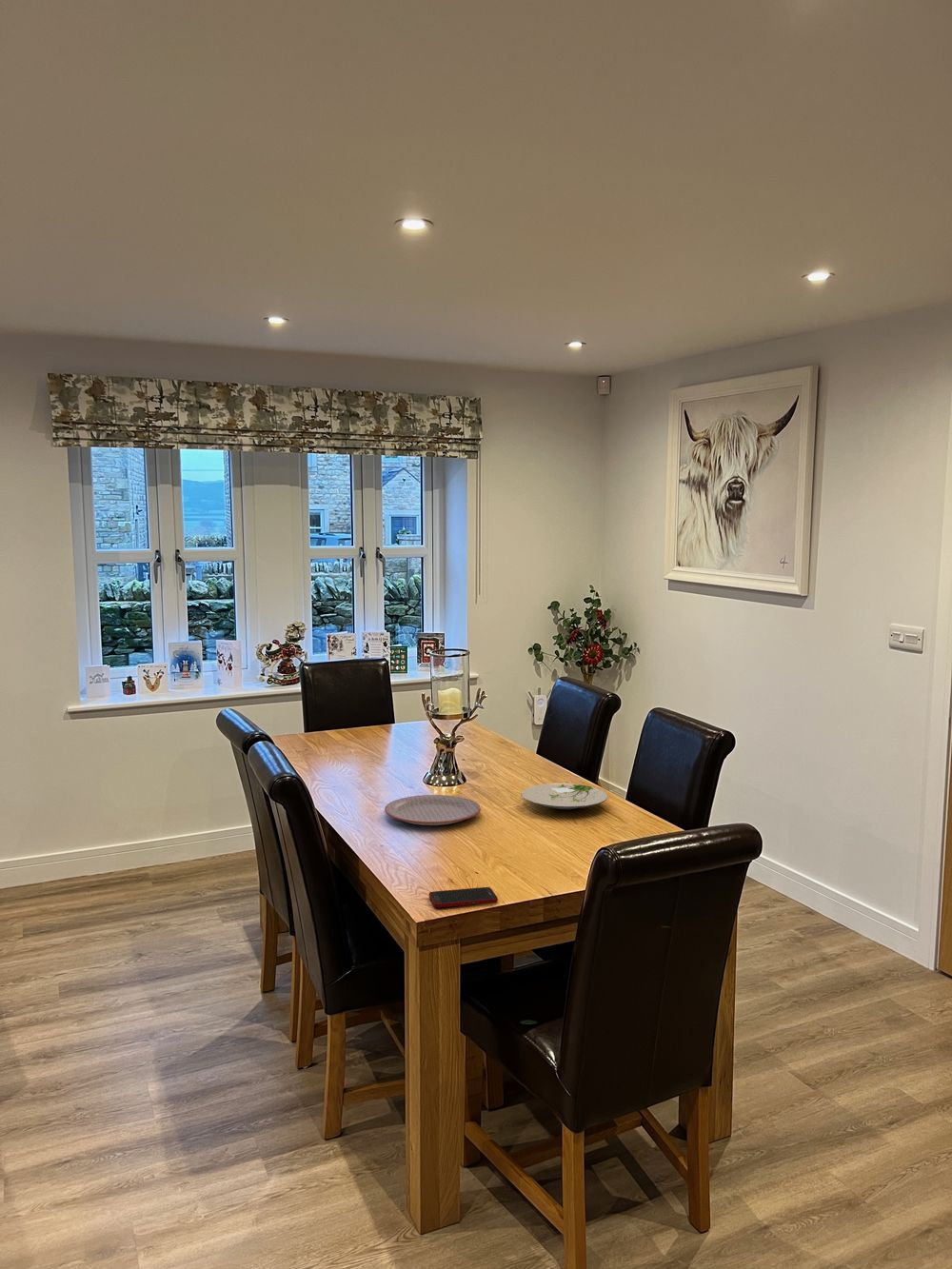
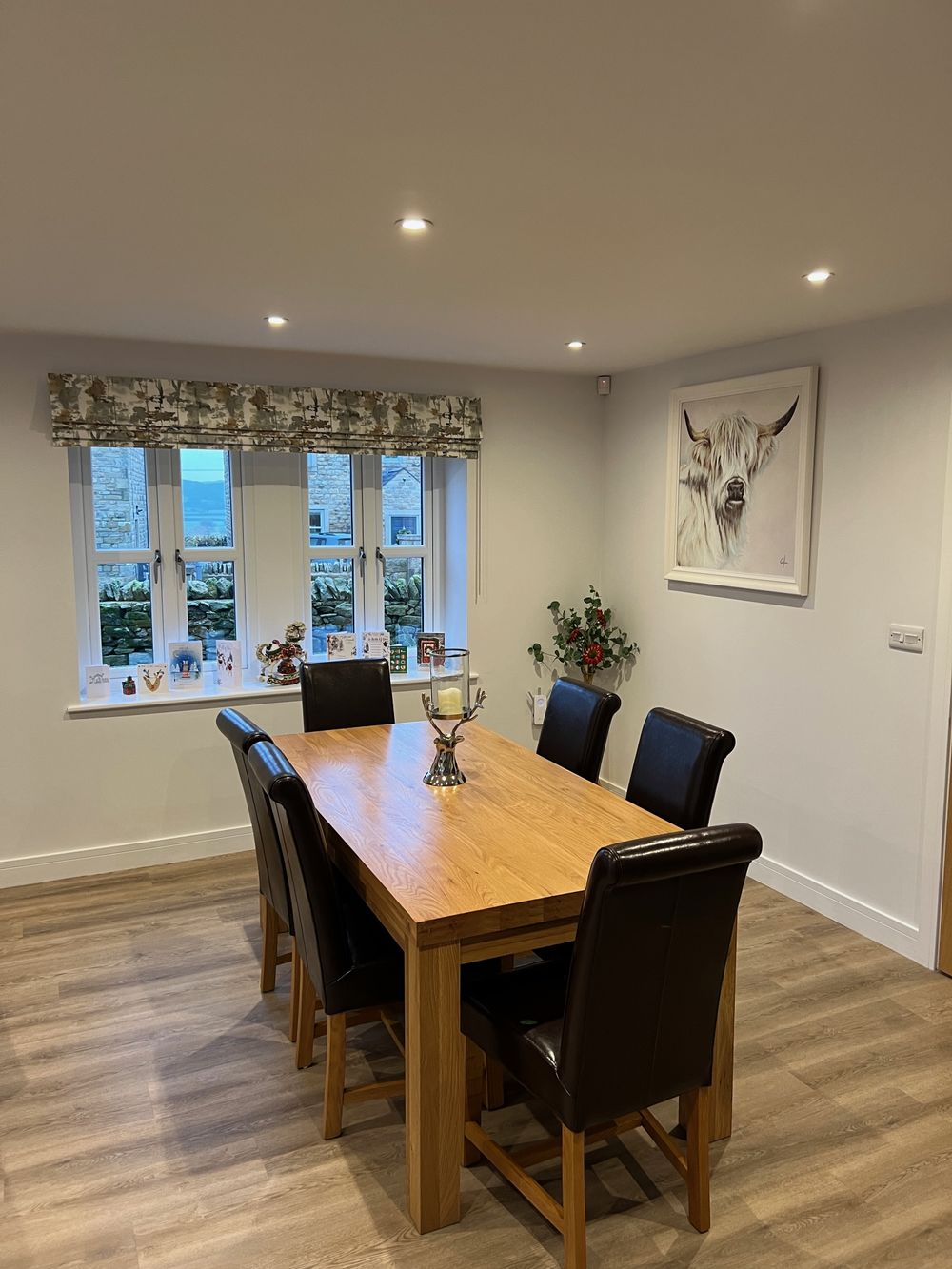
- plate (564, 800)
- plate (432, 811)
- cell phone (463, 897)
